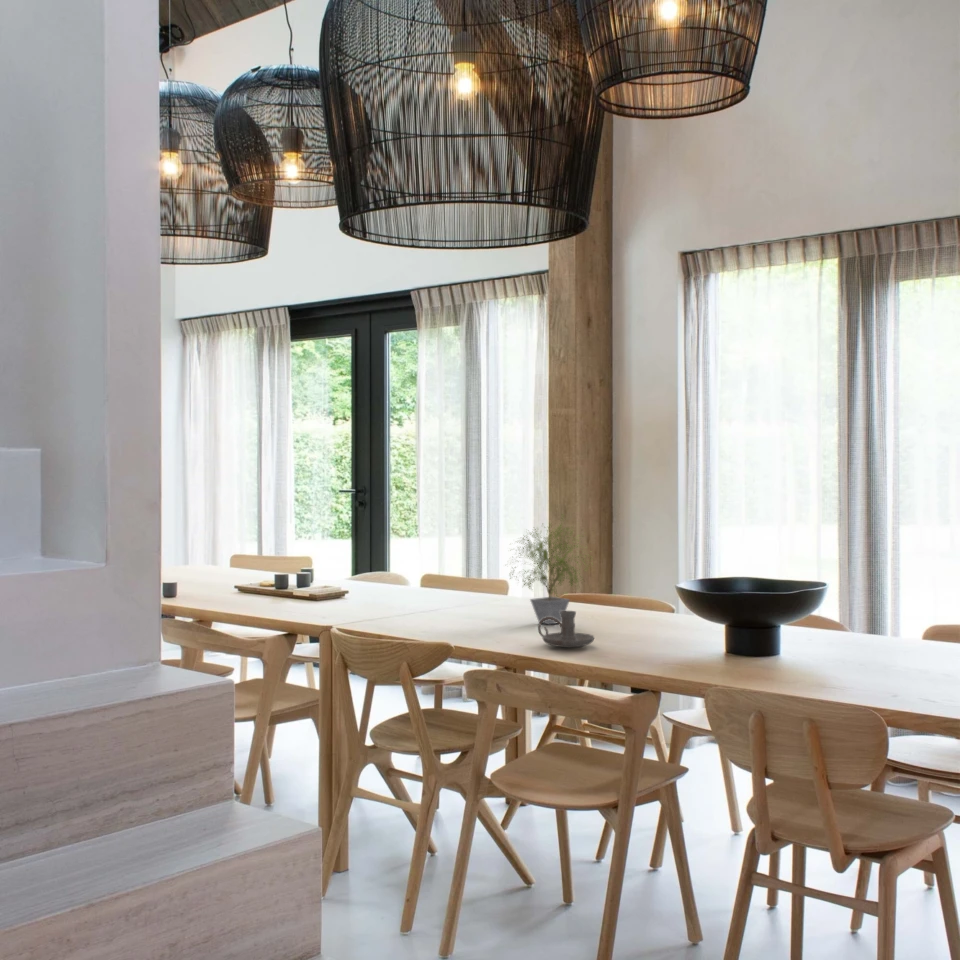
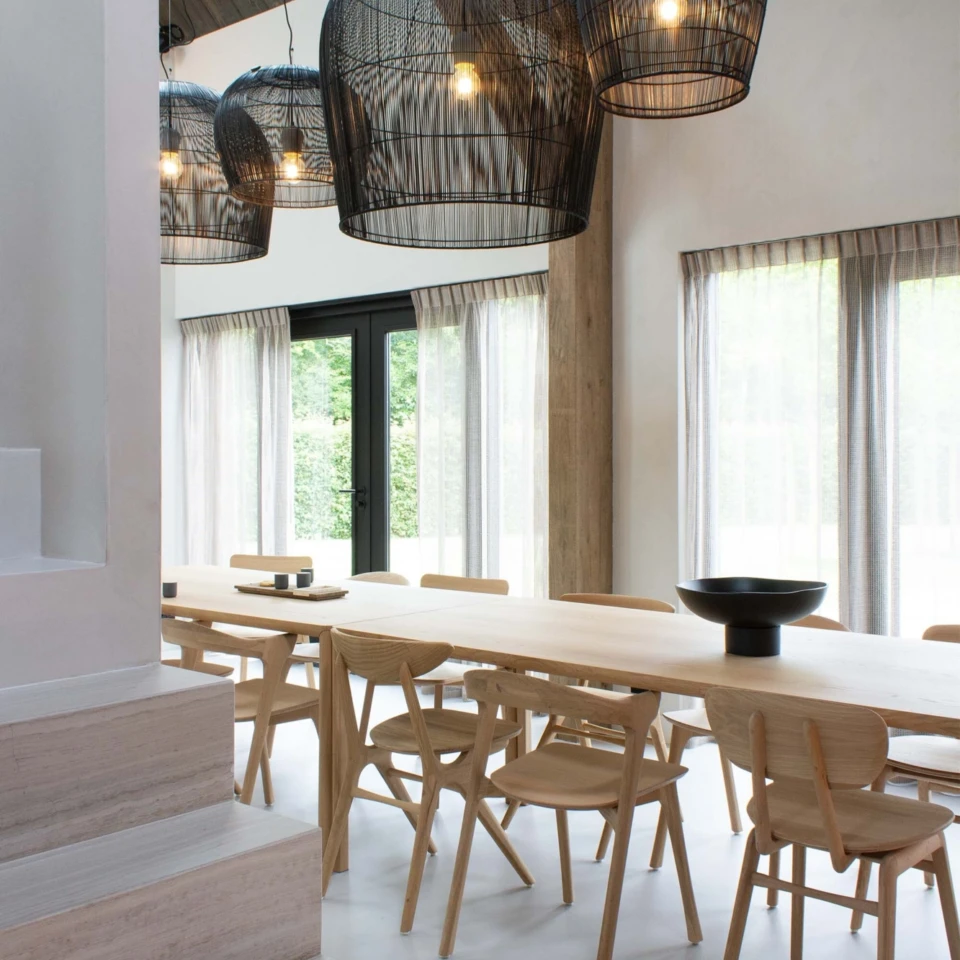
- potted plant (549, 566)
- candle holder (563, 628)
